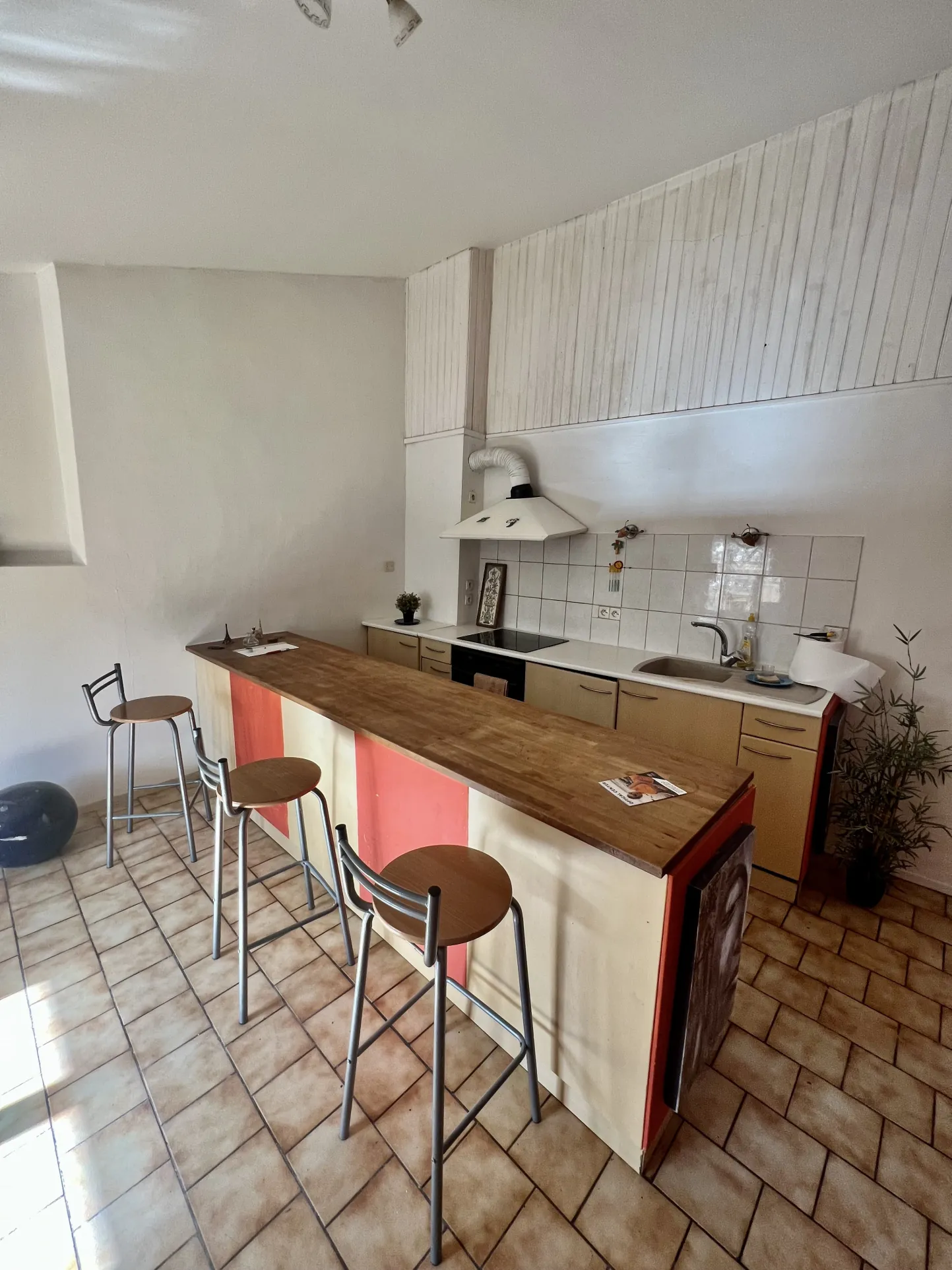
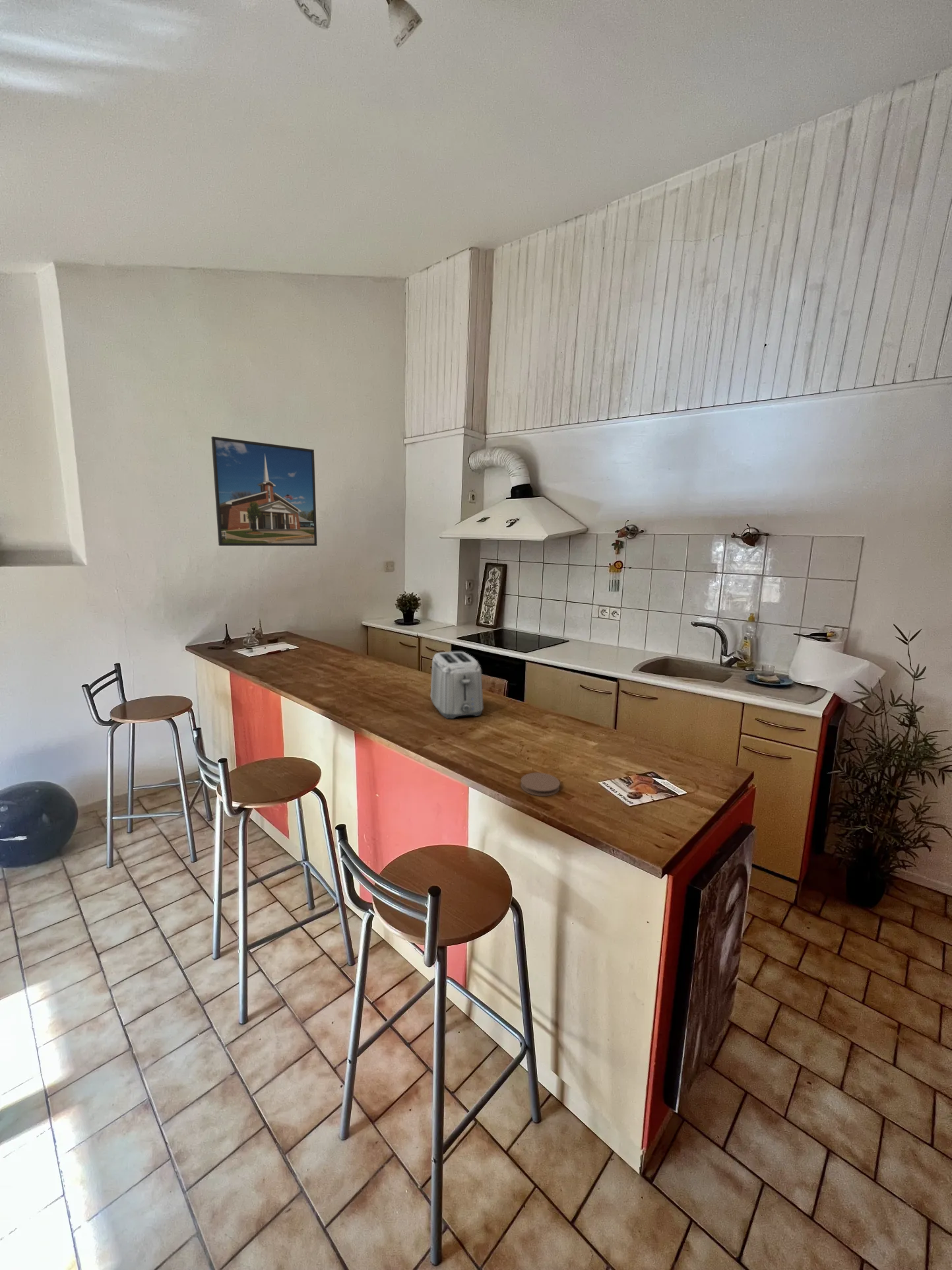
+ toaster (455, 682)
+ coaster (540, 784)
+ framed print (268, 495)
